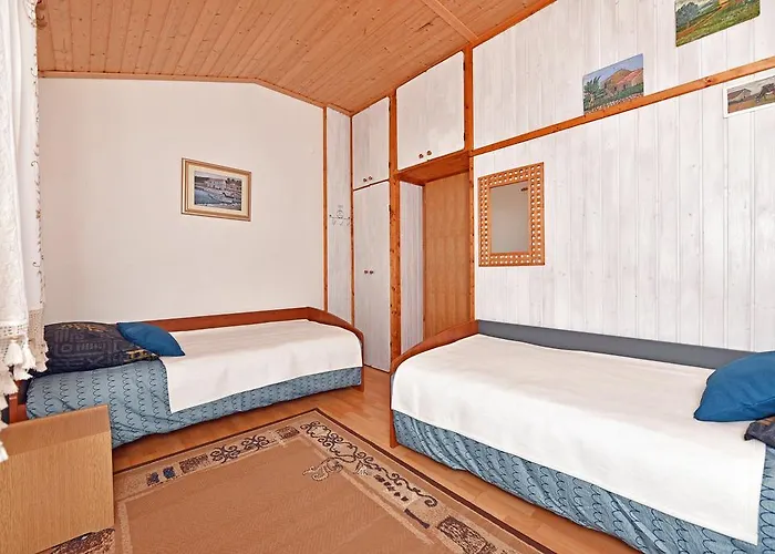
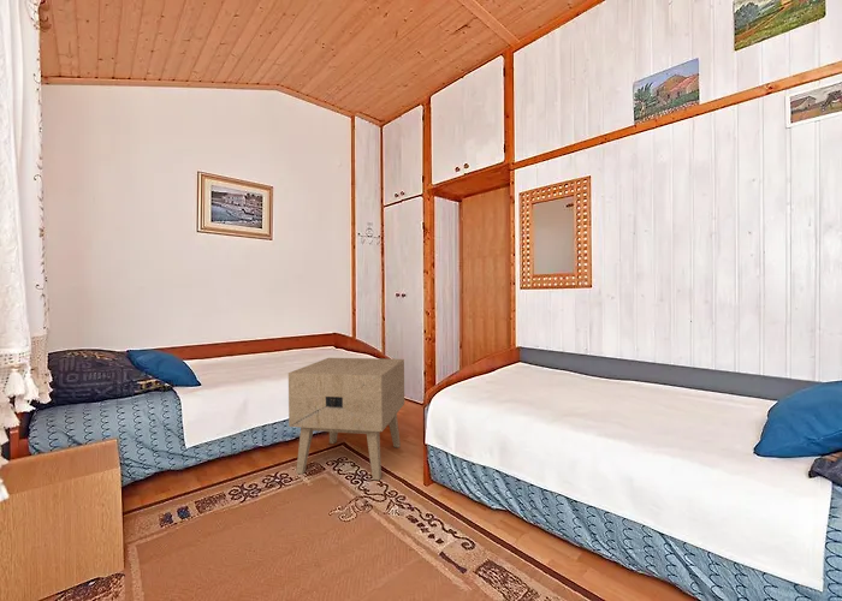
+ nightstand (351, 412)
